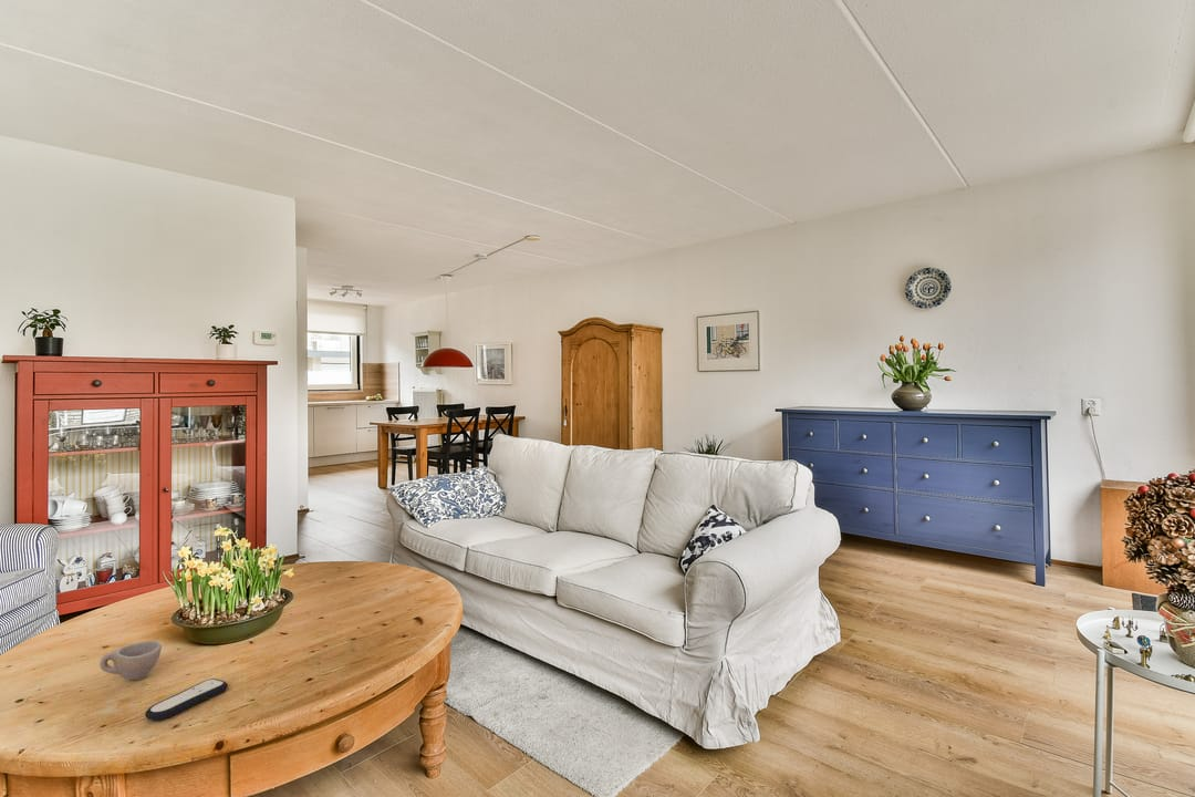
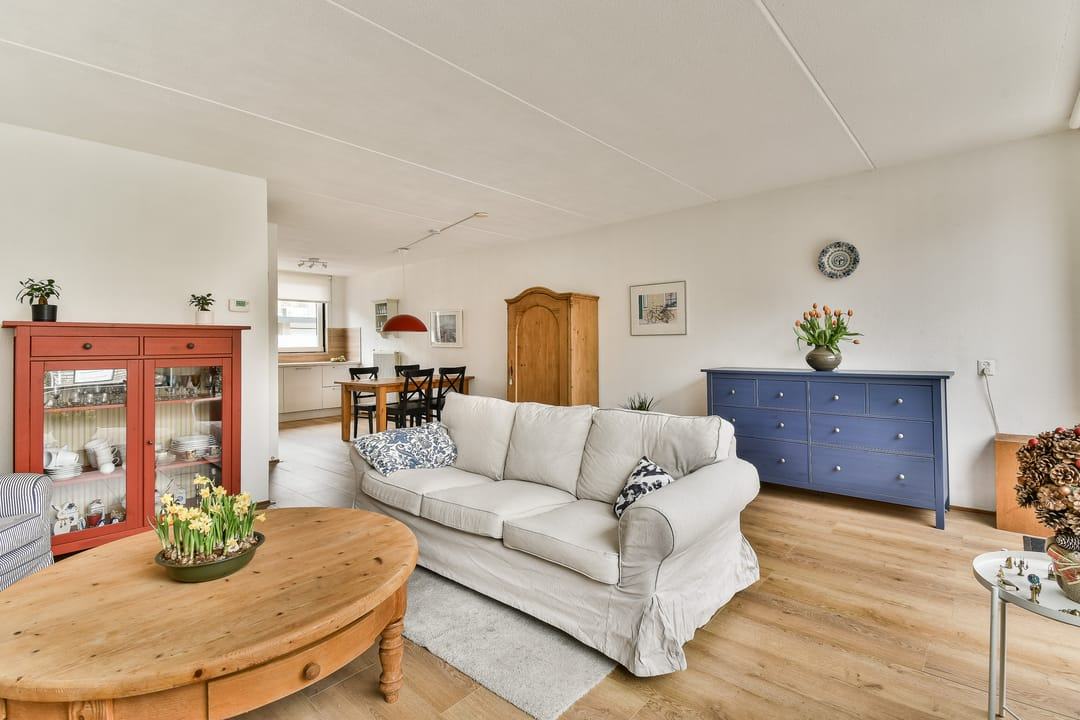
- cup (131, 663)
- remote control (187, 698)
